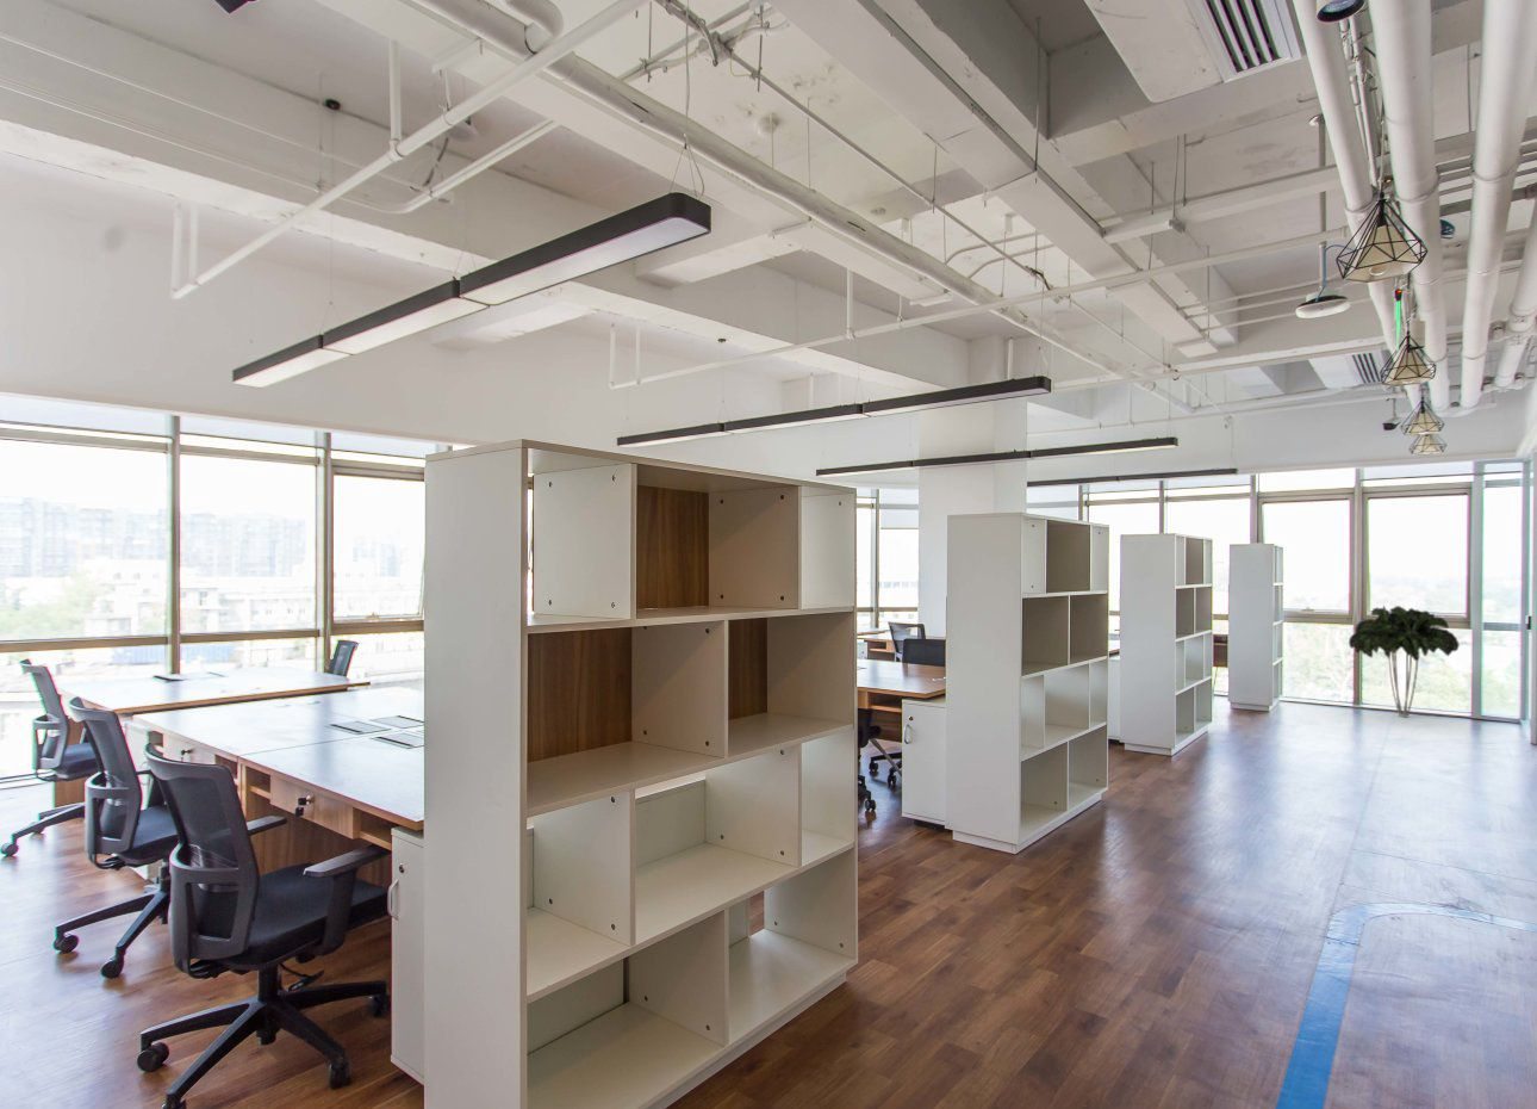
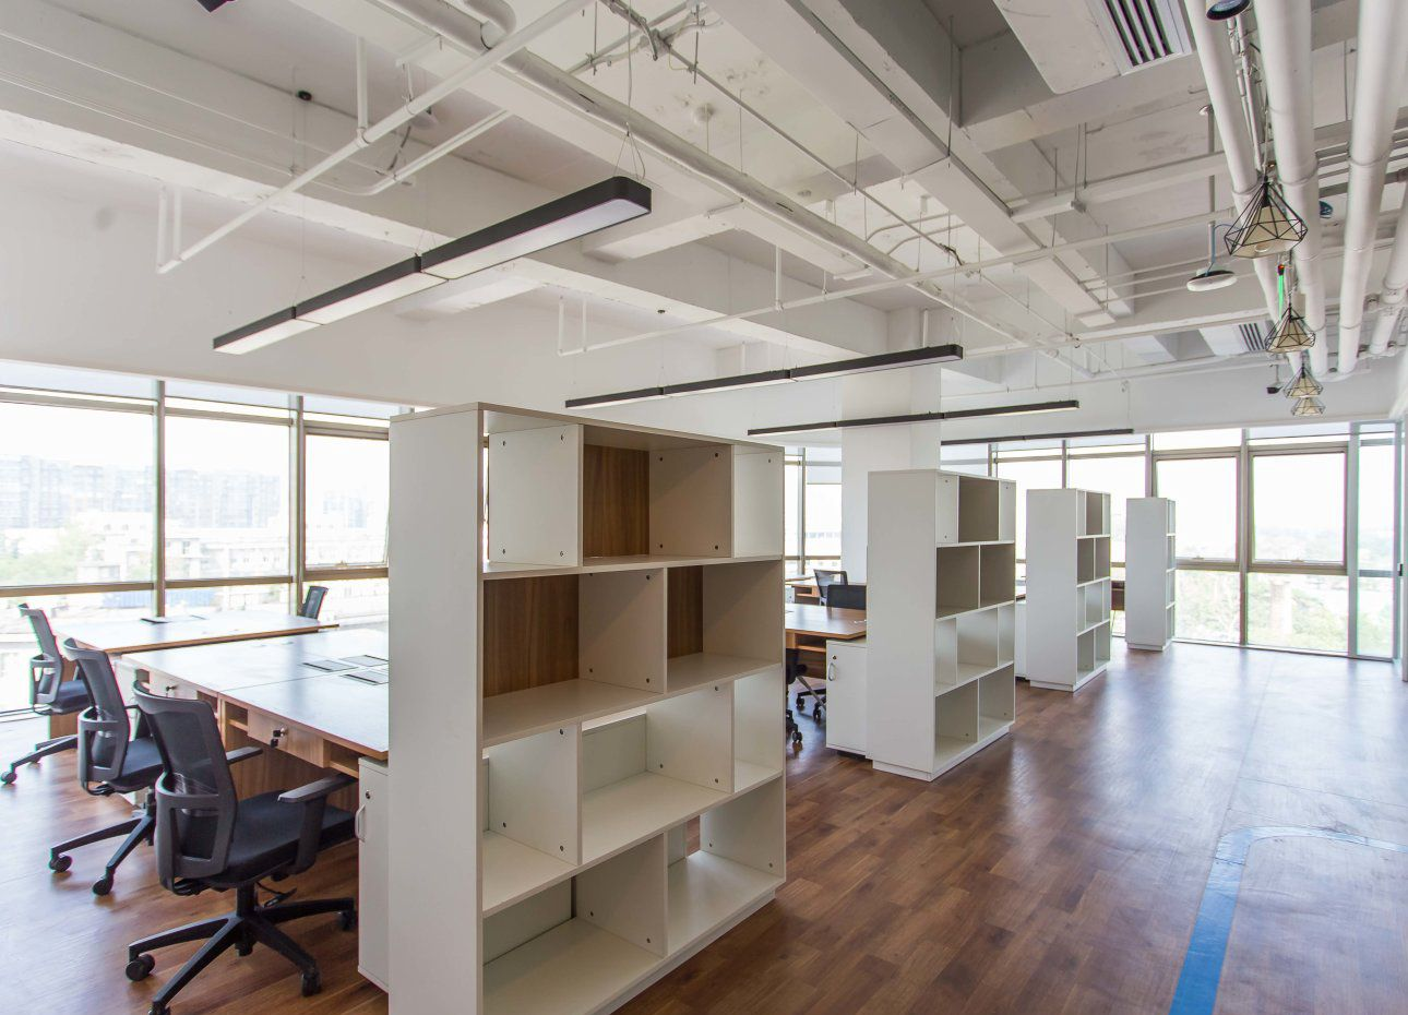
- indoor plant (1406, 660)
